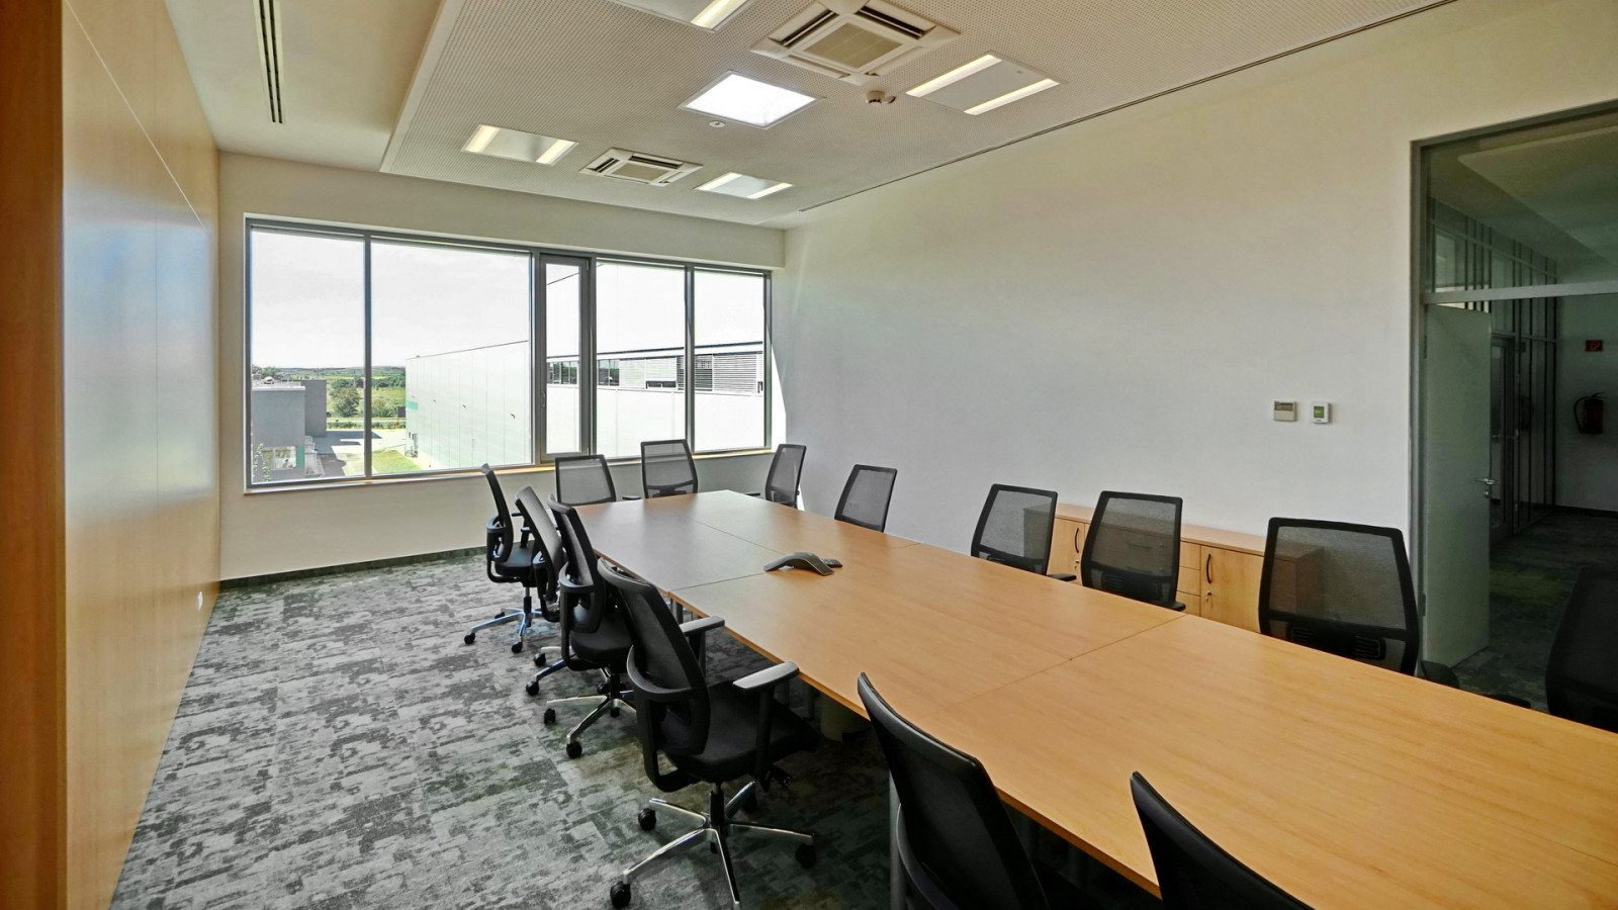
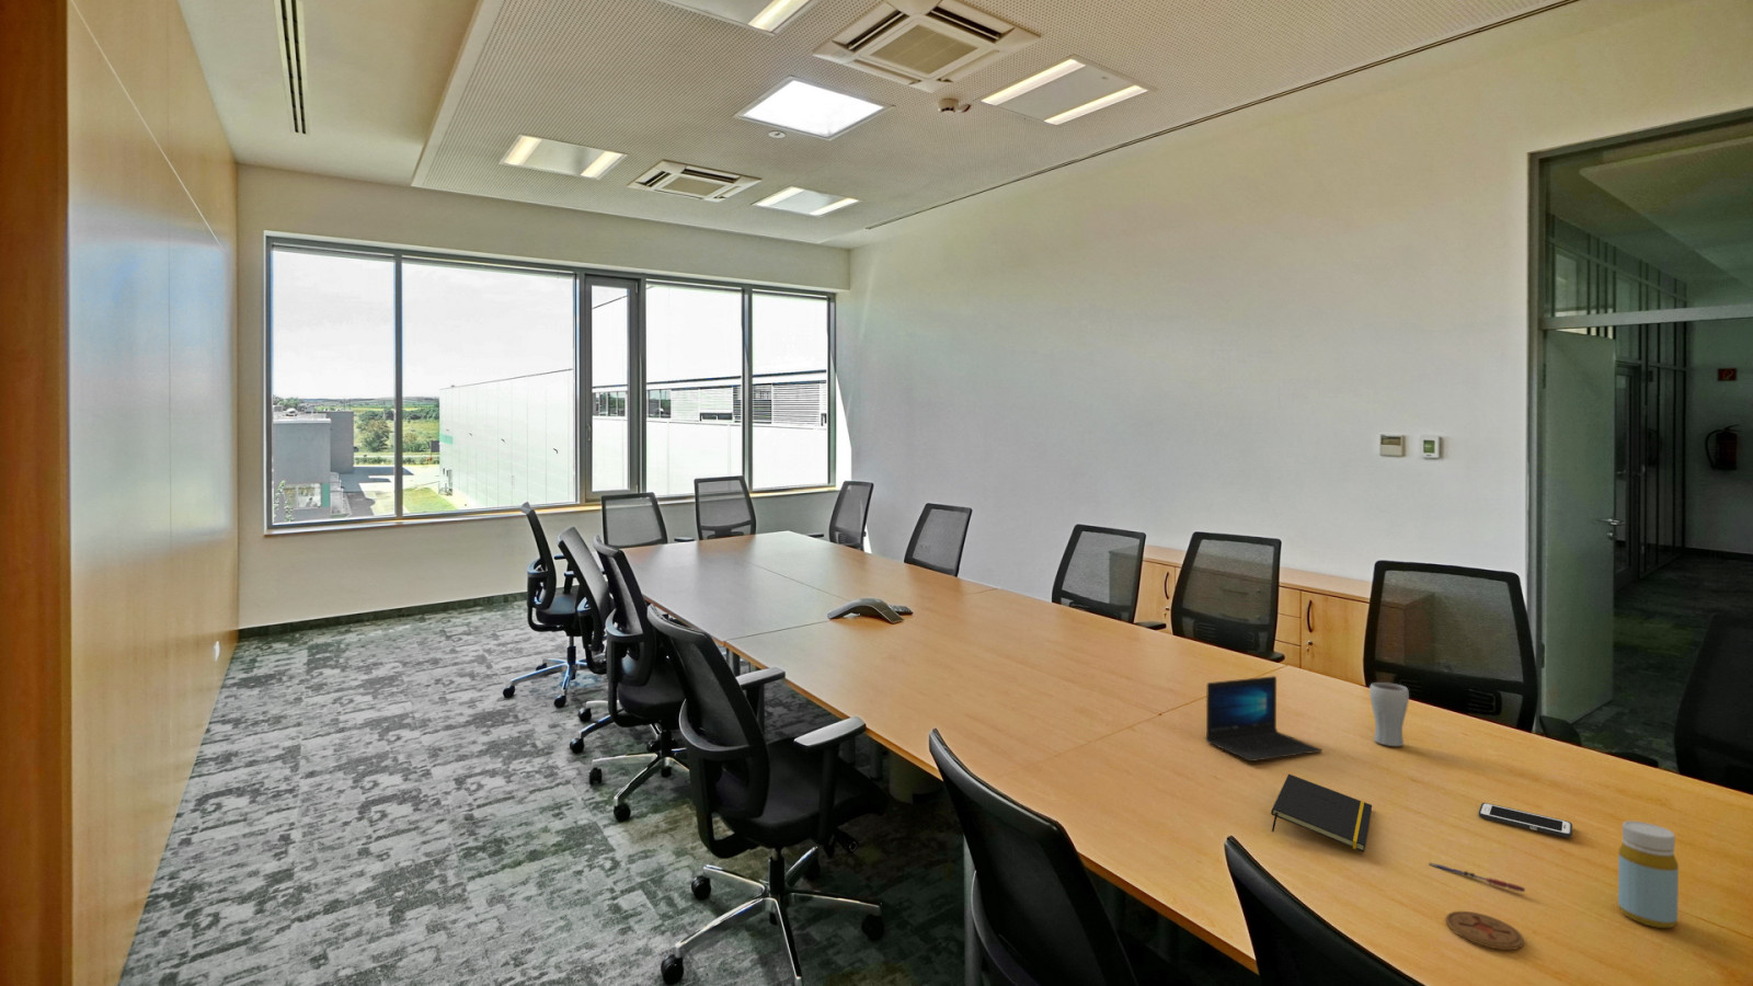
+ laptop (1262, 716)
+ cell phone (1524, 820)
+ coaster (1483, 929)
+ drinking glass (1388, 714)
+ bottle (1647, 873)
+ pen (1475, 875)
+ notepad (1322, 809)
